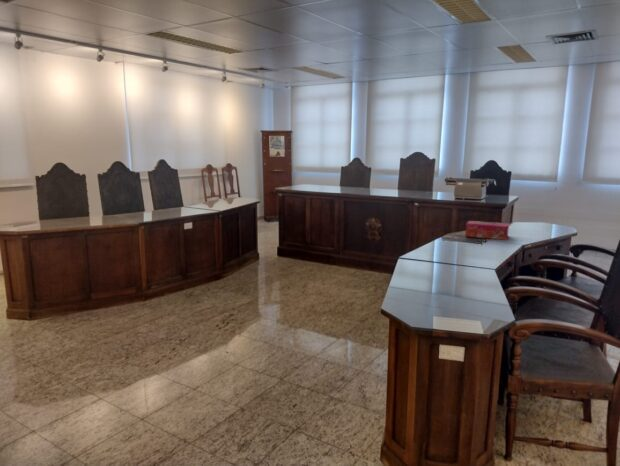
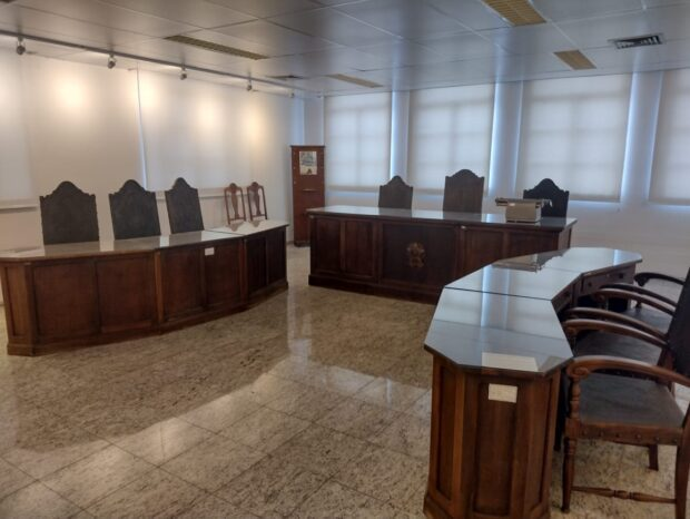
- tissue box (487, 229)
